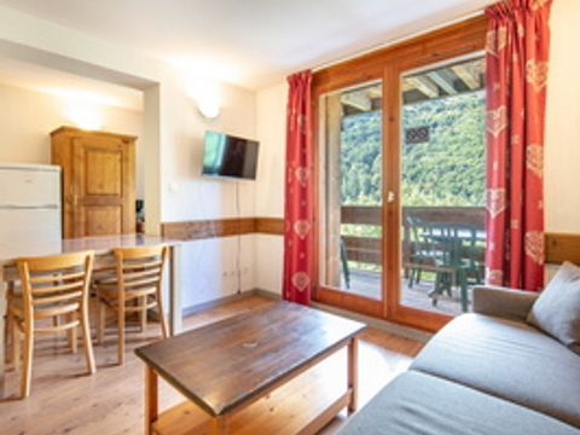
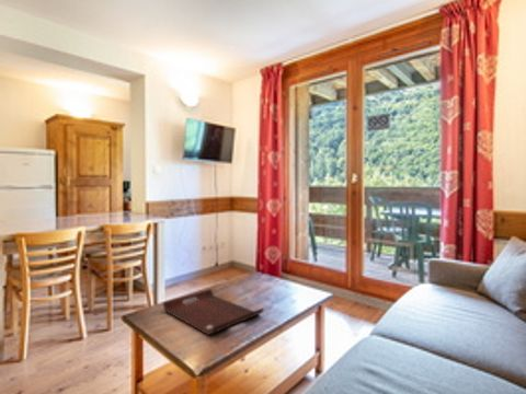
+ serving tray (211, 309)
